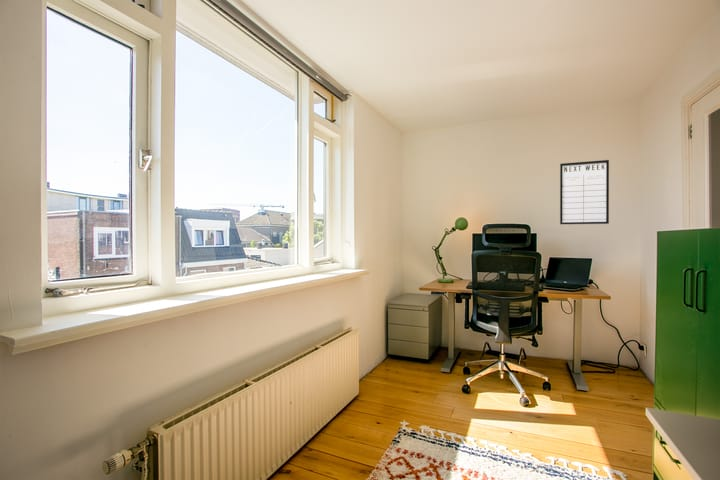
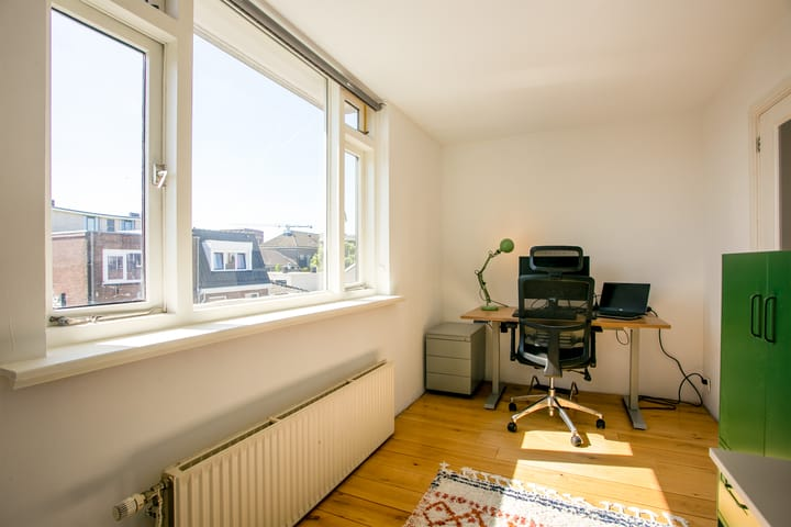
- writing board (583, 193)
